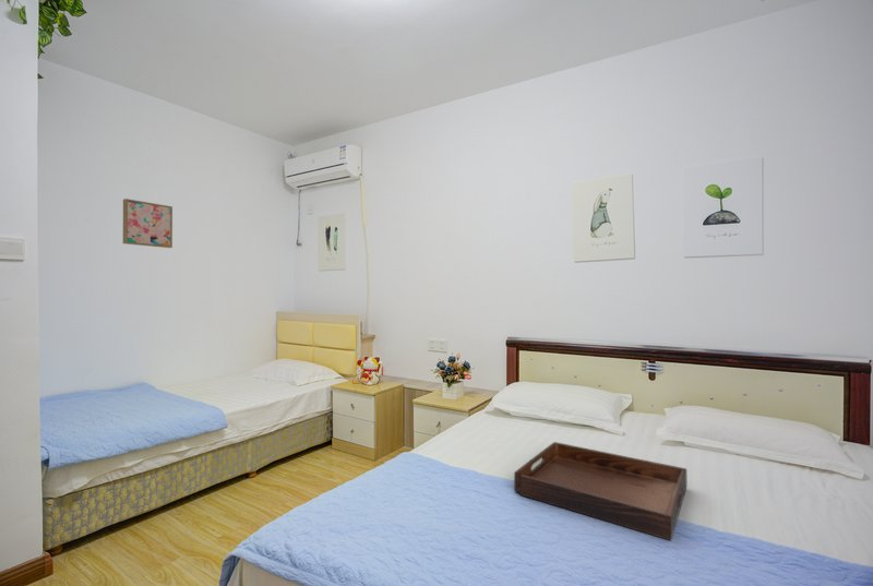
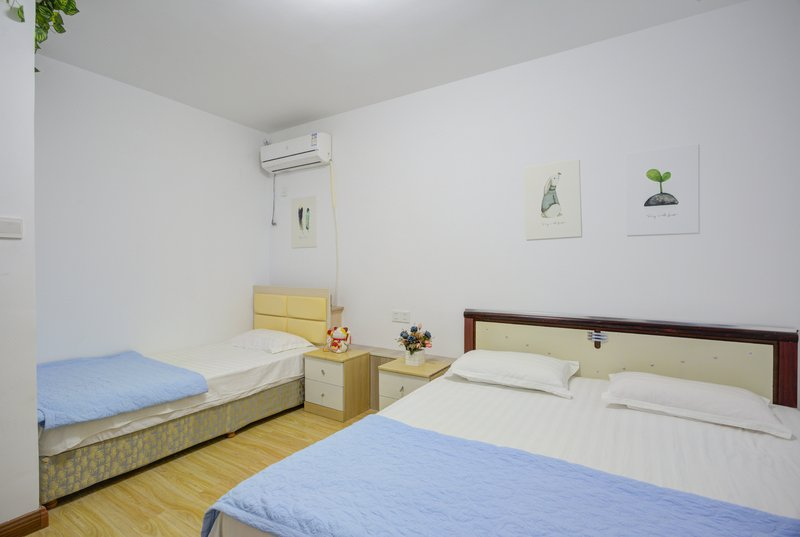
- serving tray (600, 480)
- wall art (148, 224)
